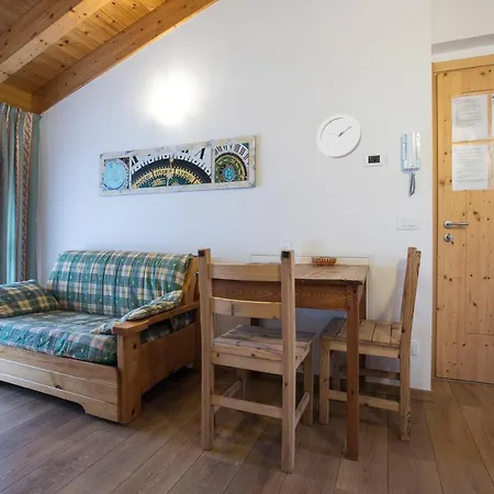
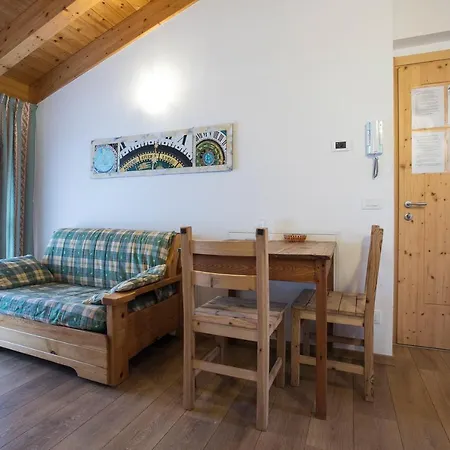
- wall clock (338, 135)
